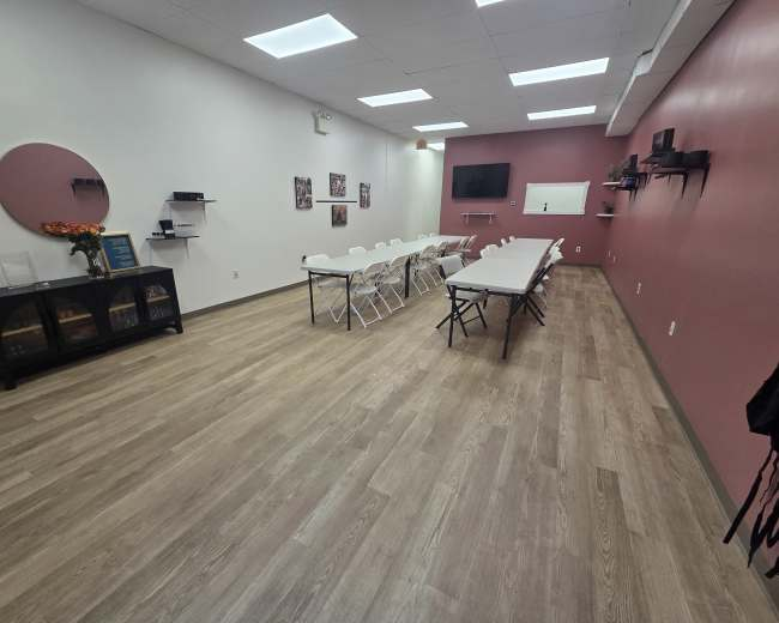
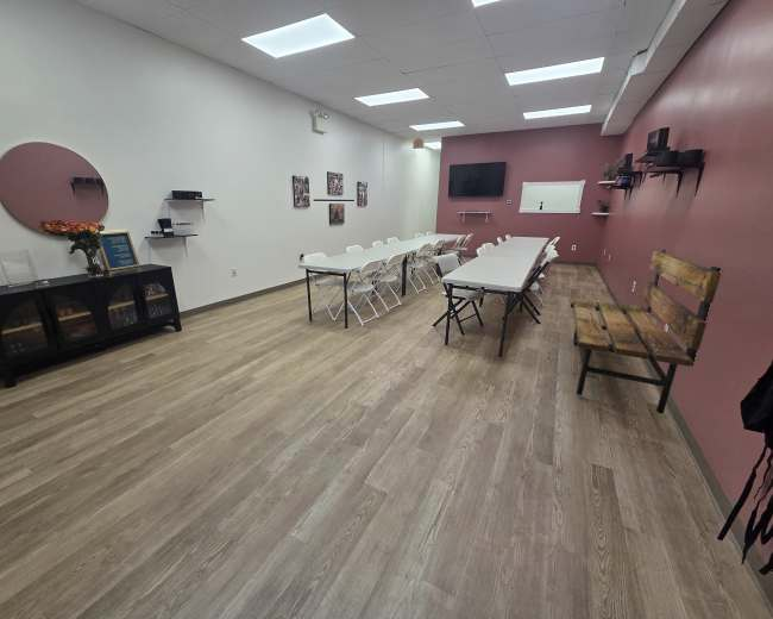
+ bench (620, 314)
